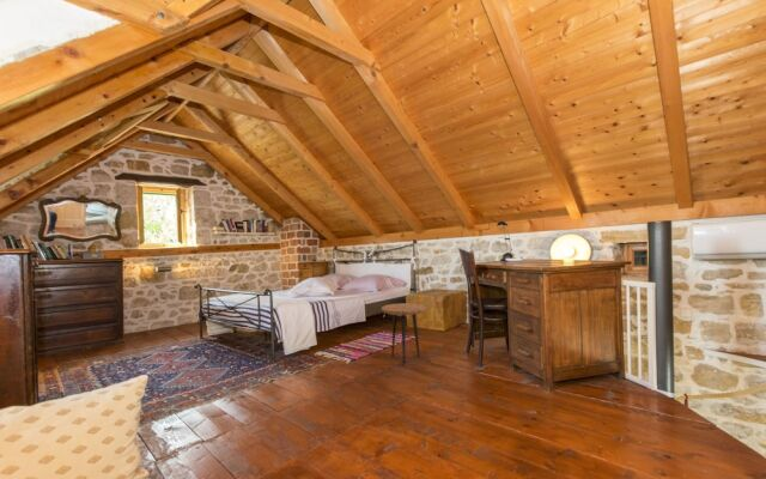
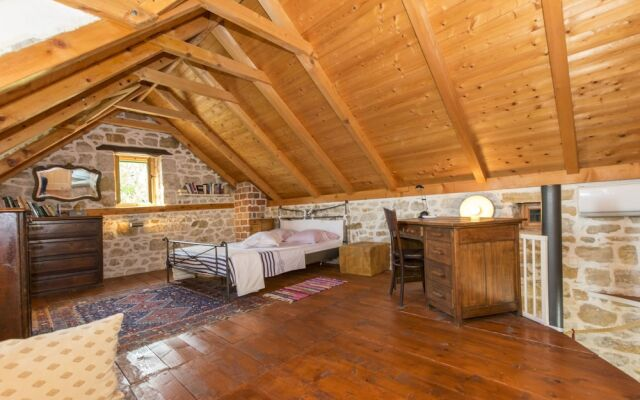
- side table (403, 333)
